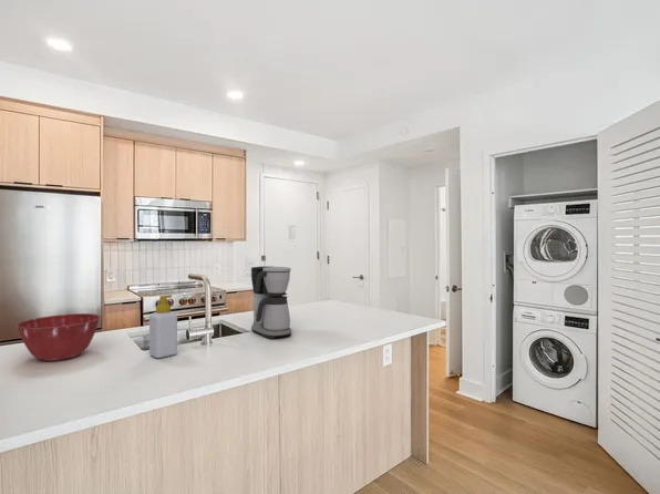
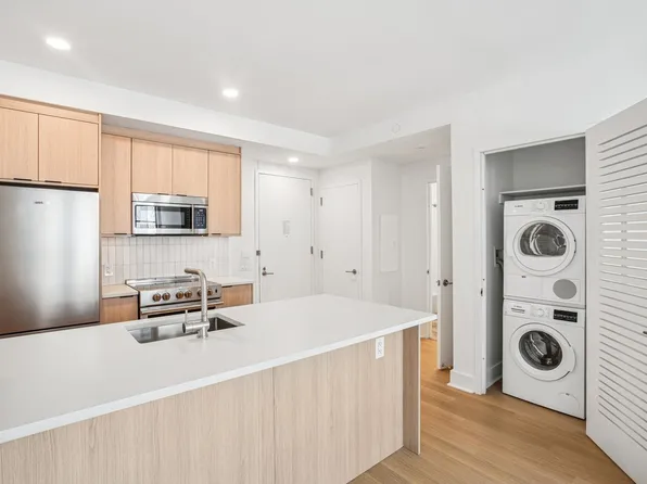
- mixing bowl (60, 338)
- soap bottle (163, 325)
- coffee maker (267, 299)
